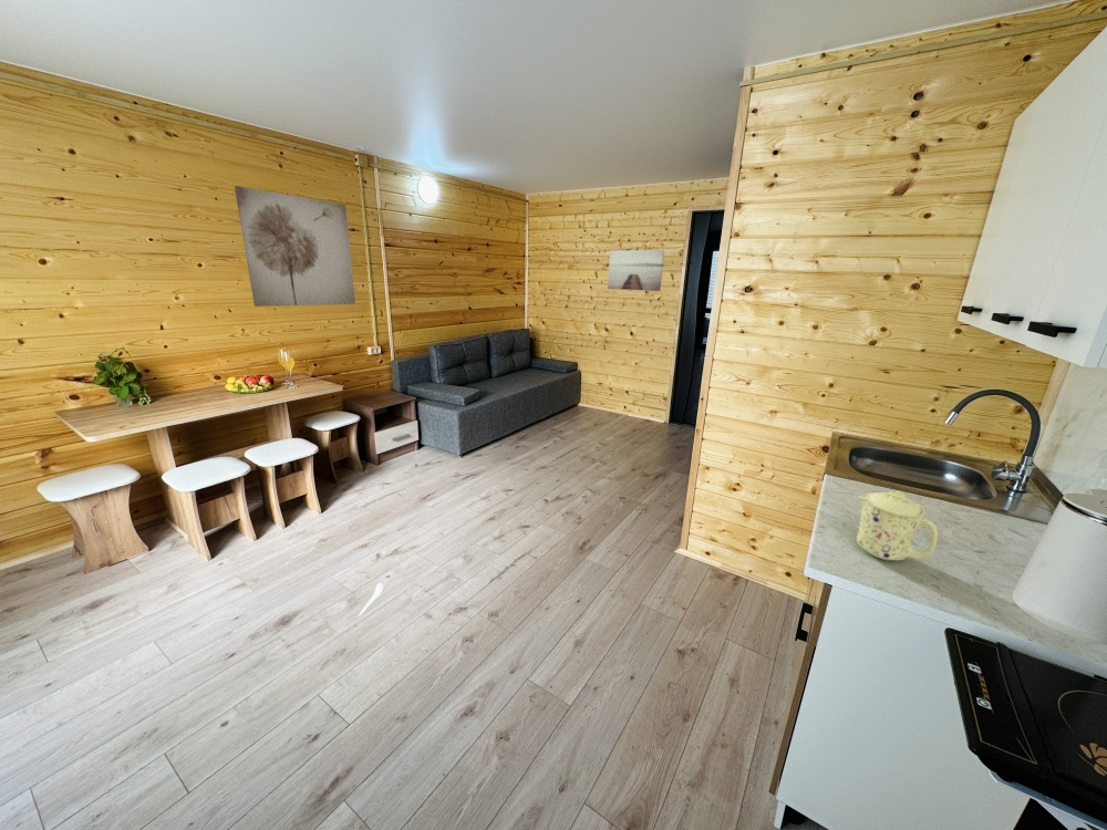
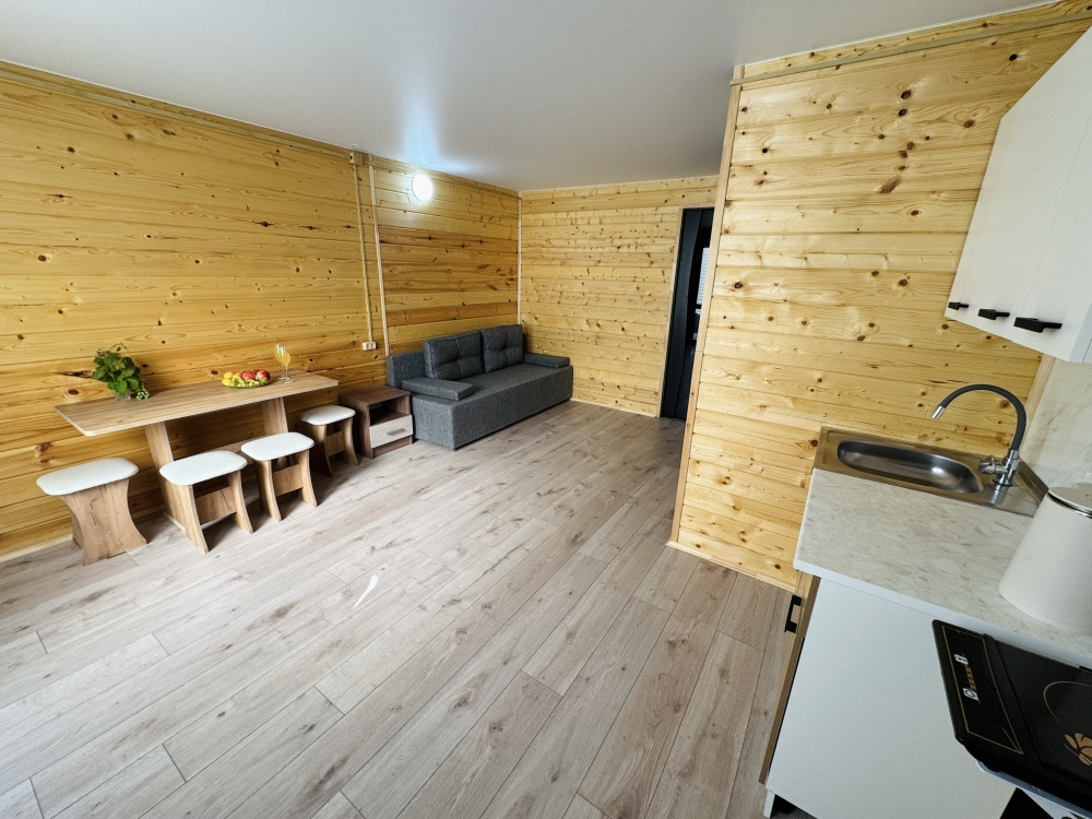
- wall art (302, 252)
- mug (892, 525)
- wall art (634, 270)
